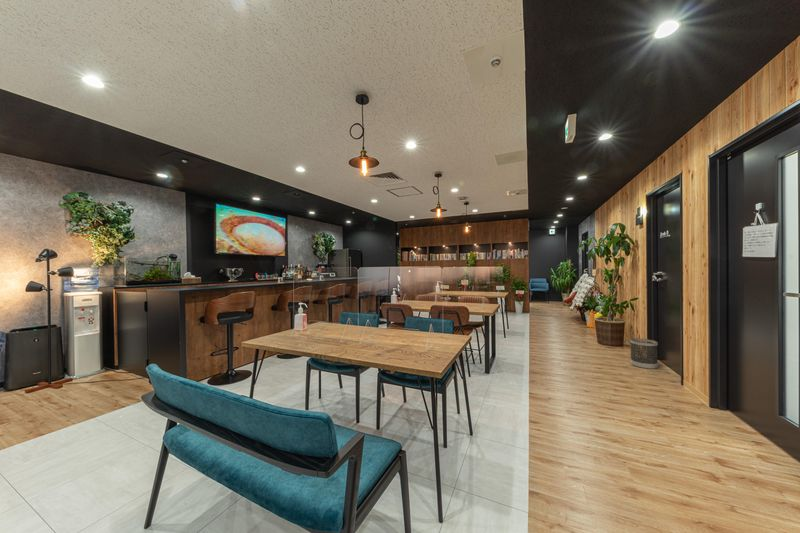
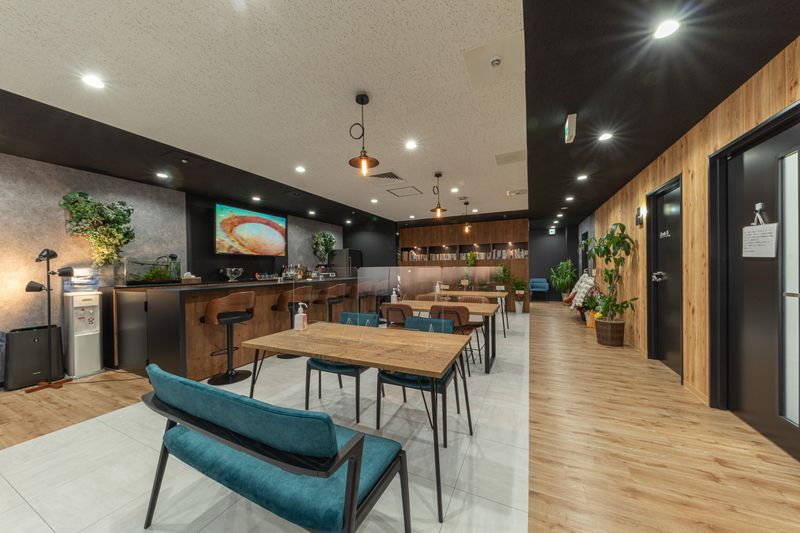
- wastebasket (643, 353)
